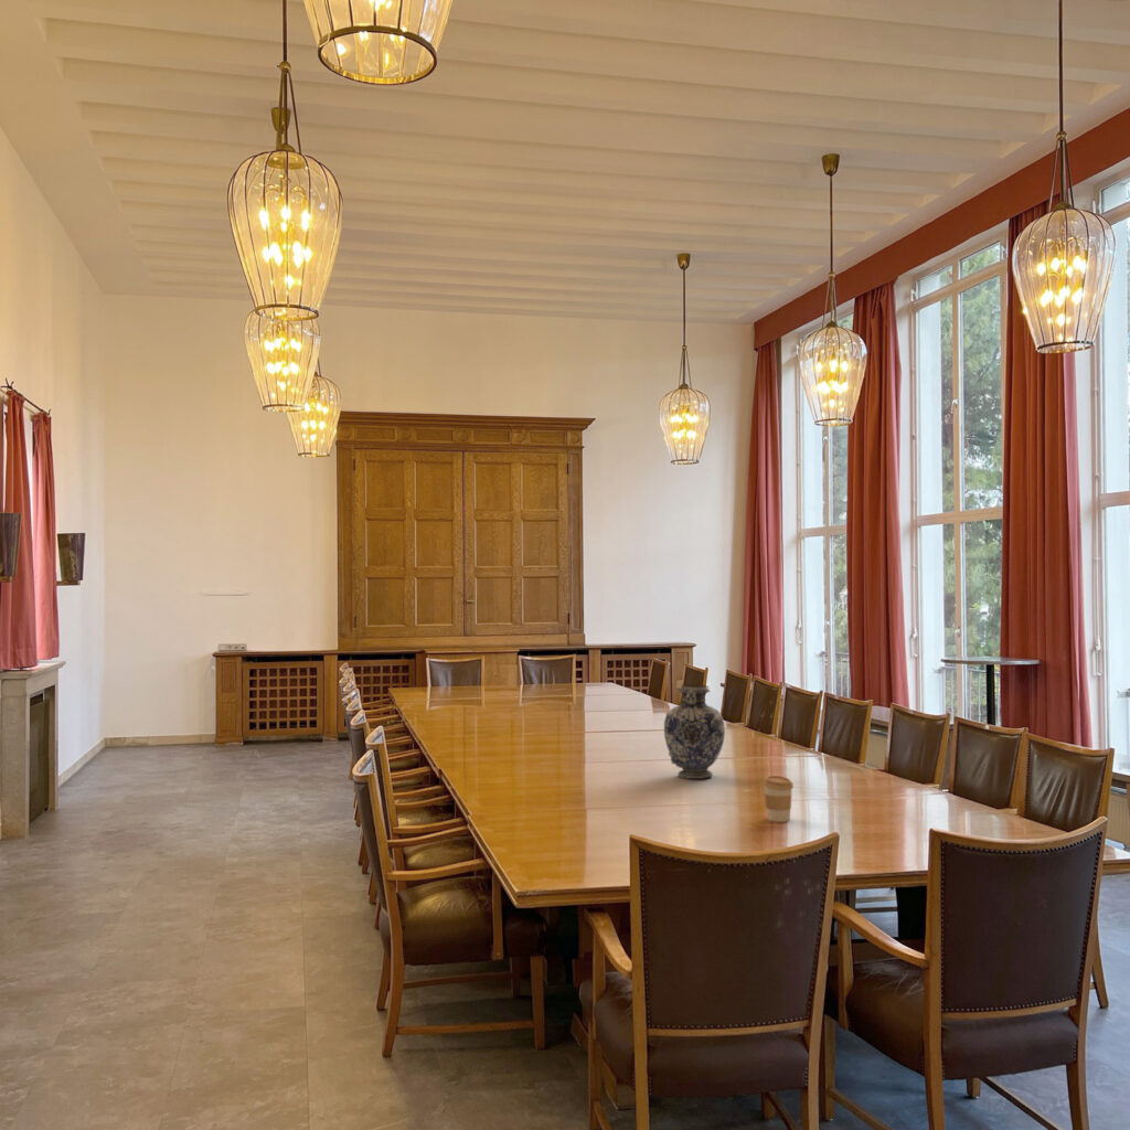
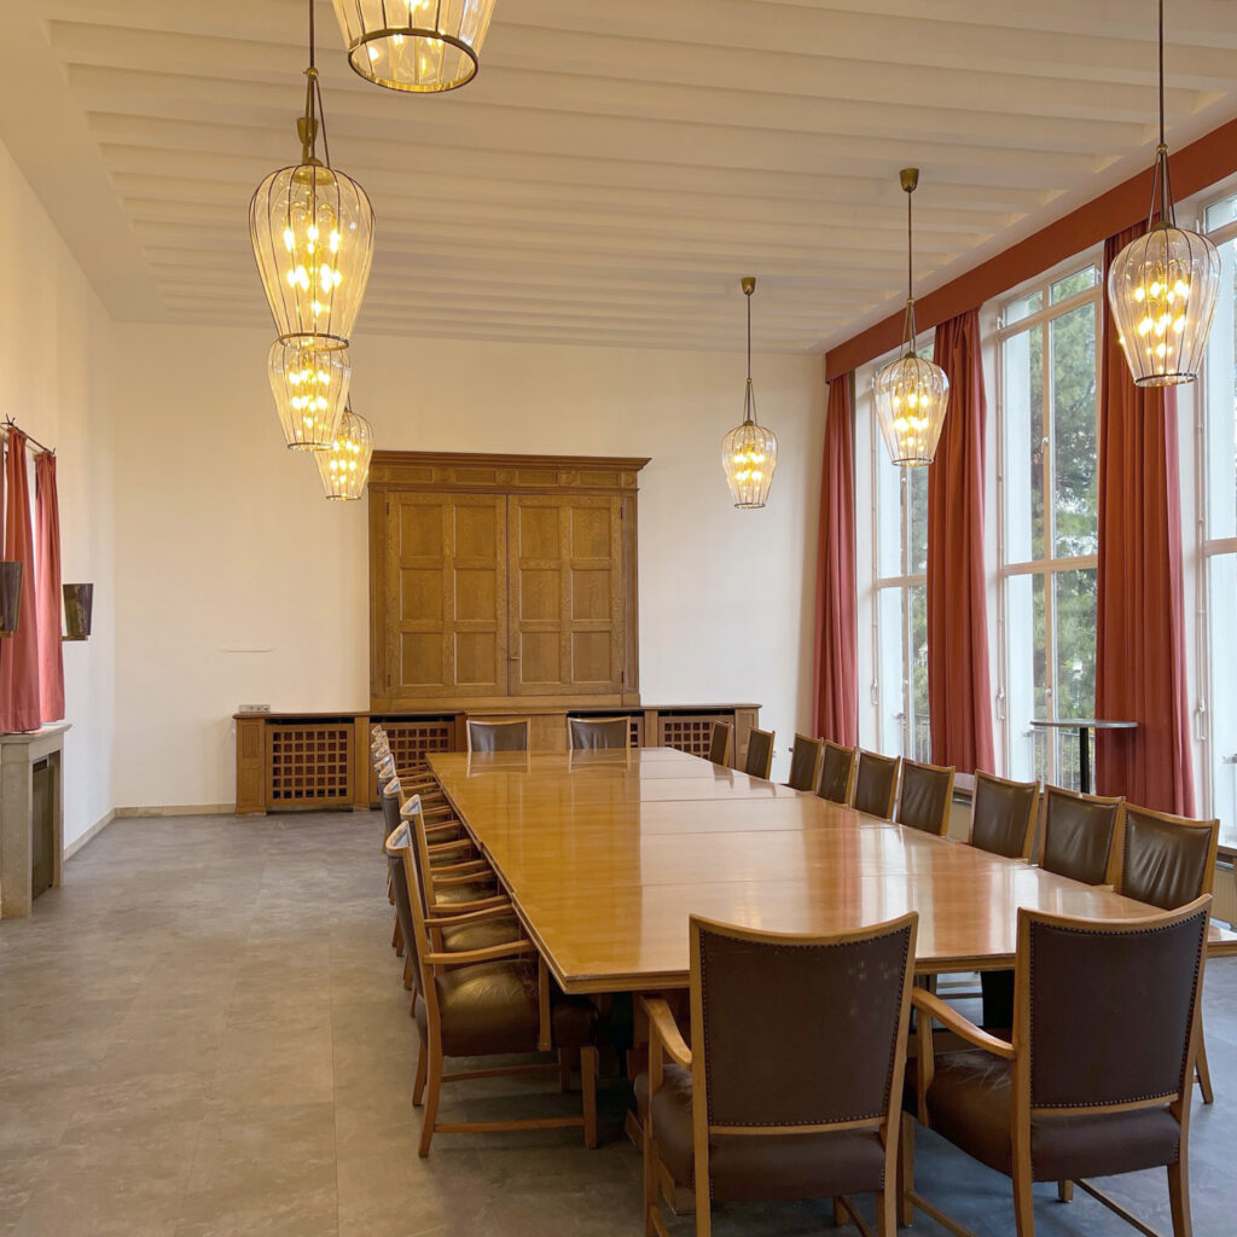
- vase (694, 731)
- coffee cup (778, 798)
